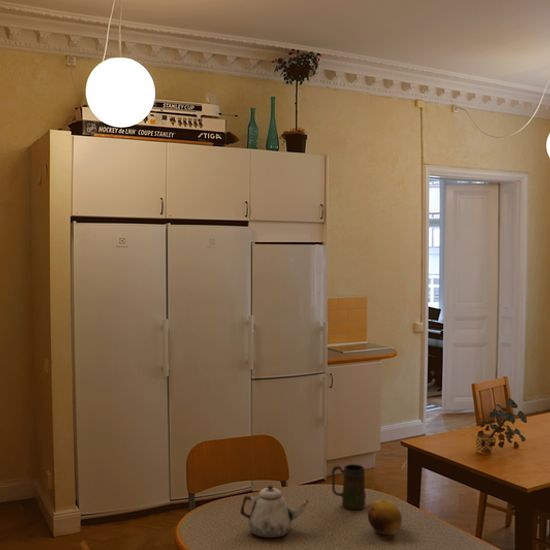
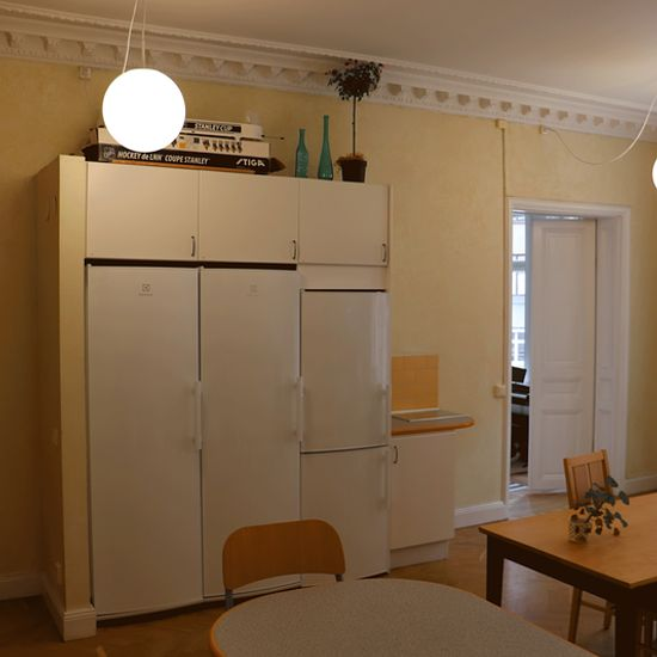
- teapot (274, 508)
- fruit (384, 516)
- mug (348, 485)
